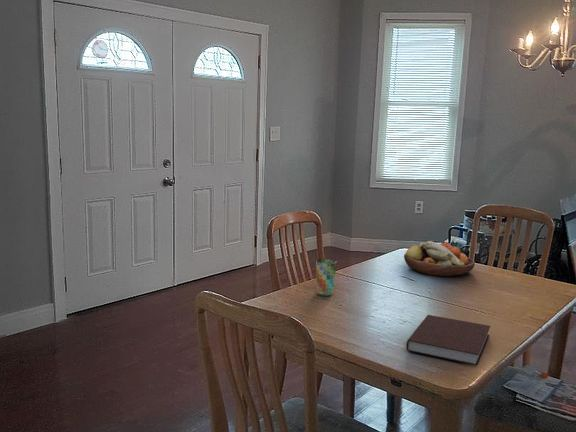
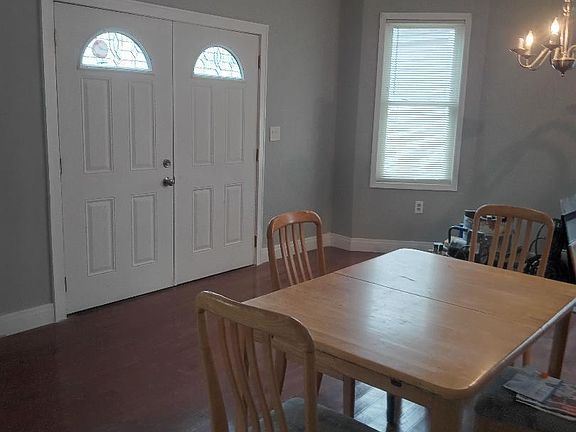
- notebook (450, 337)
- cup (325, 277)
- fruit bowl (439, 255)
